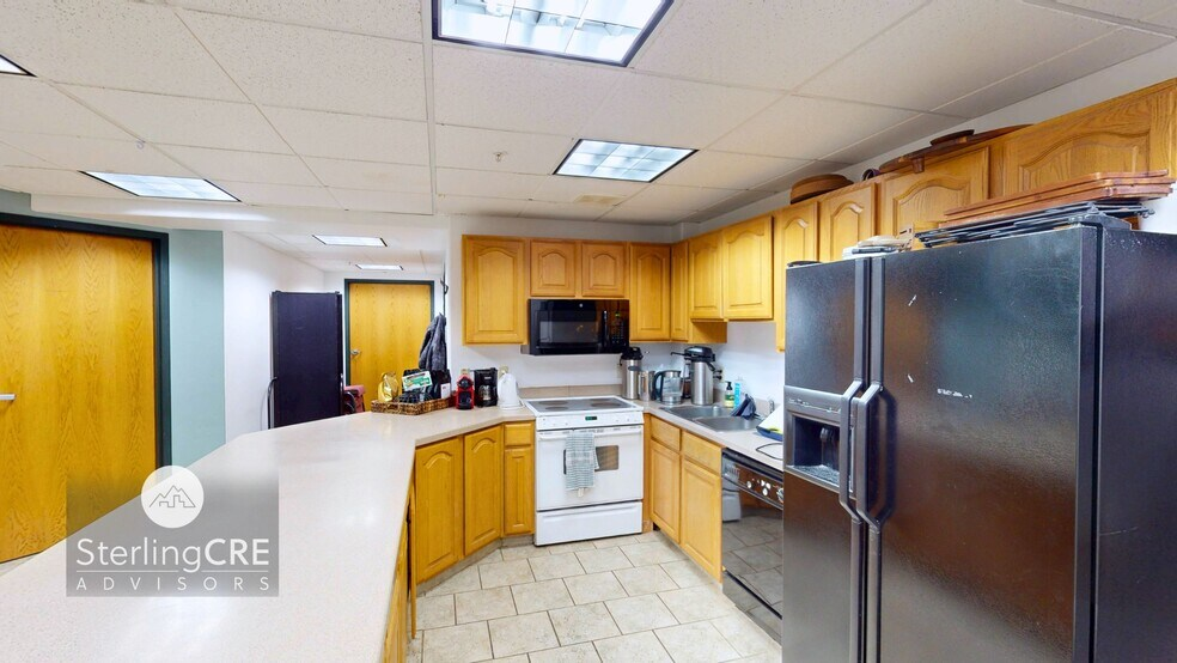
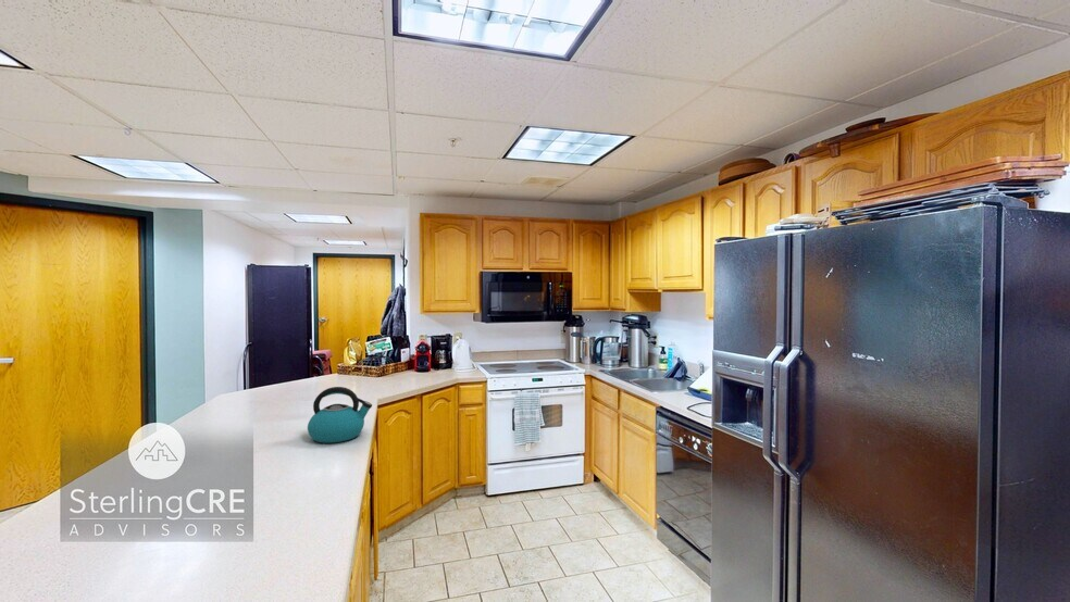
+ kettle (340, 411)
